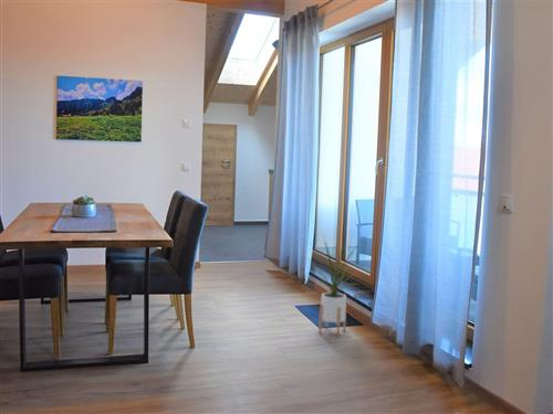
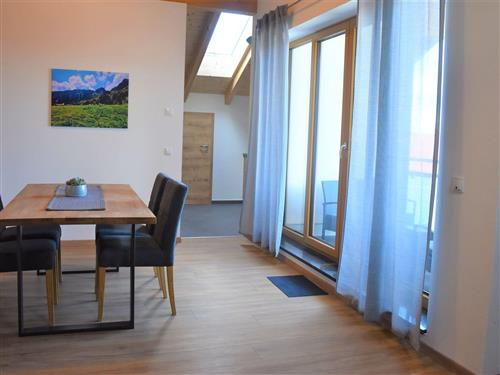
- house plant (335, 284)
